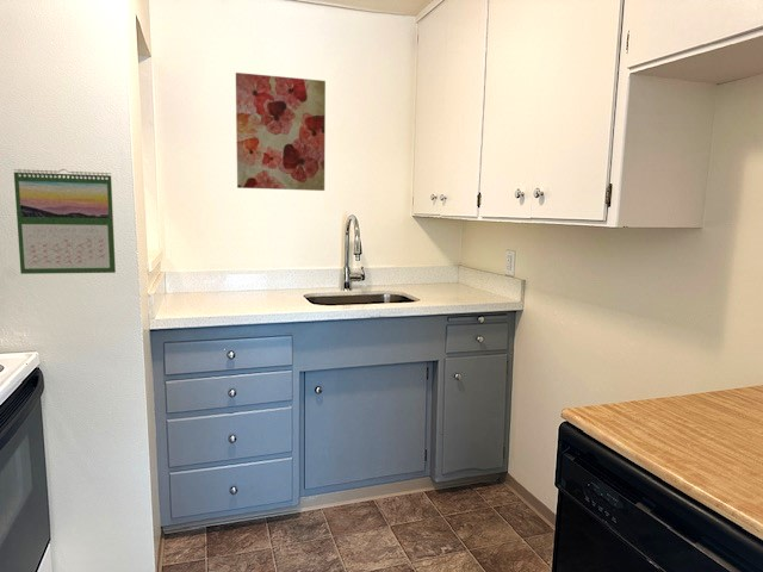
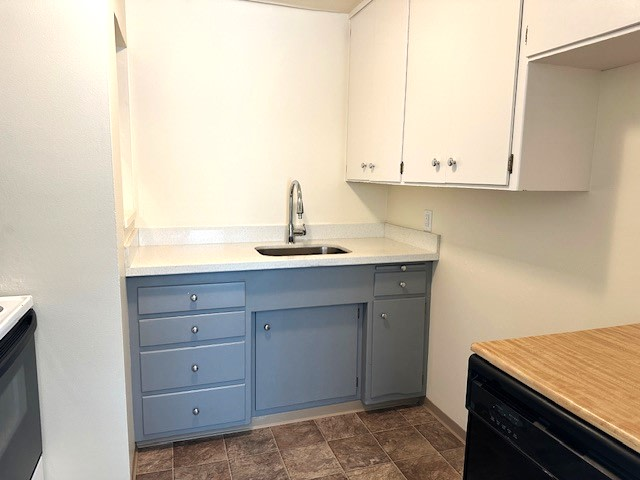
- calendar (66, 222)
- wall art (281, 133)
